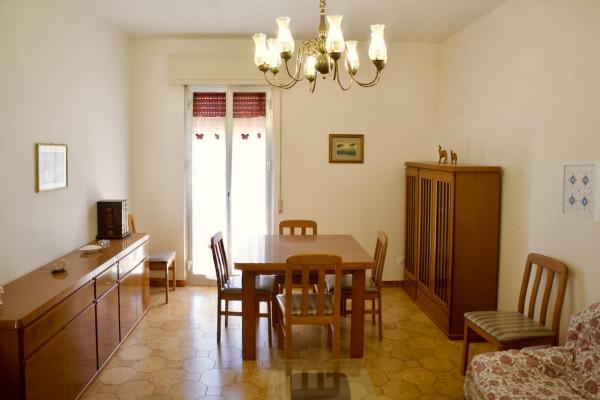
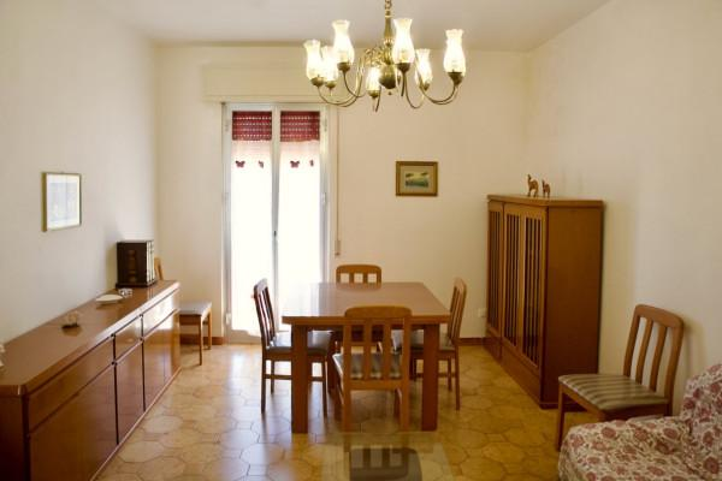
- wall art (579, 190)
